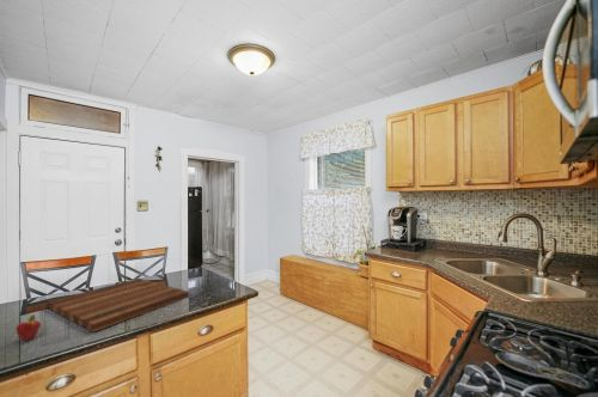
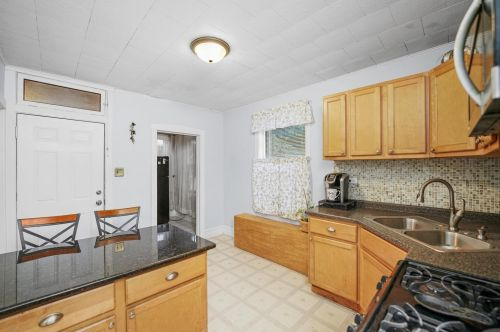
- cutting board (121, 299)
- fruit (29, 325)
